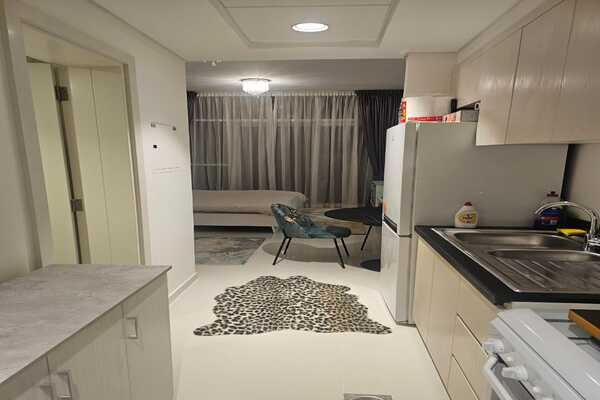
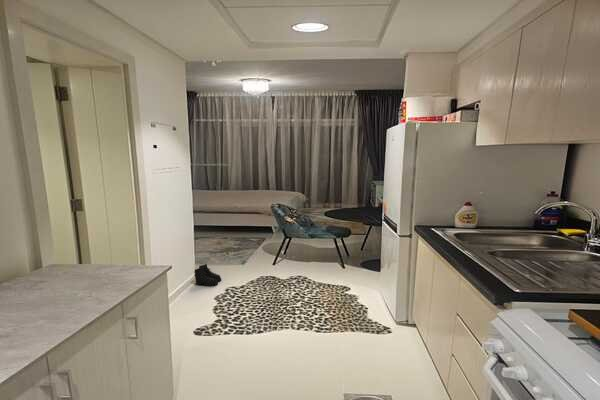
+ boots (207, 273)
